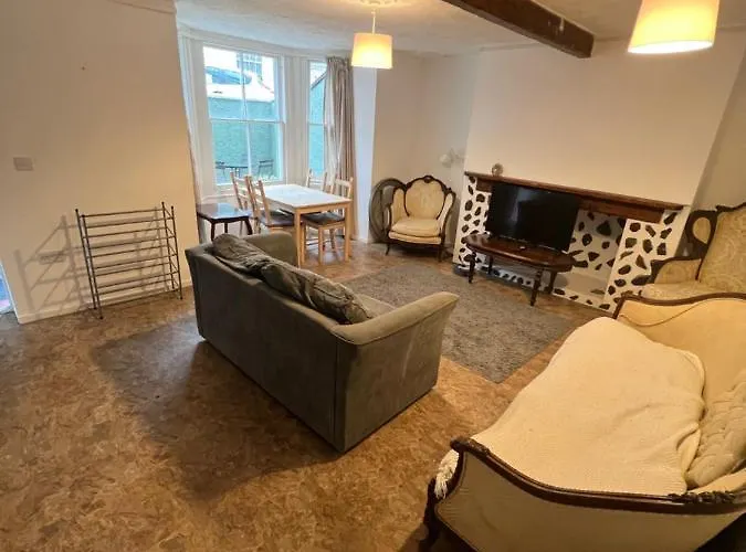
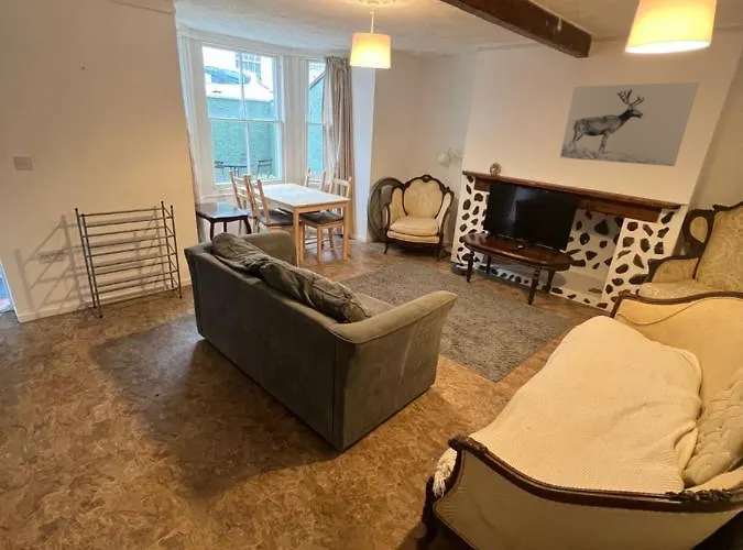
+ wall art (621, 124)
